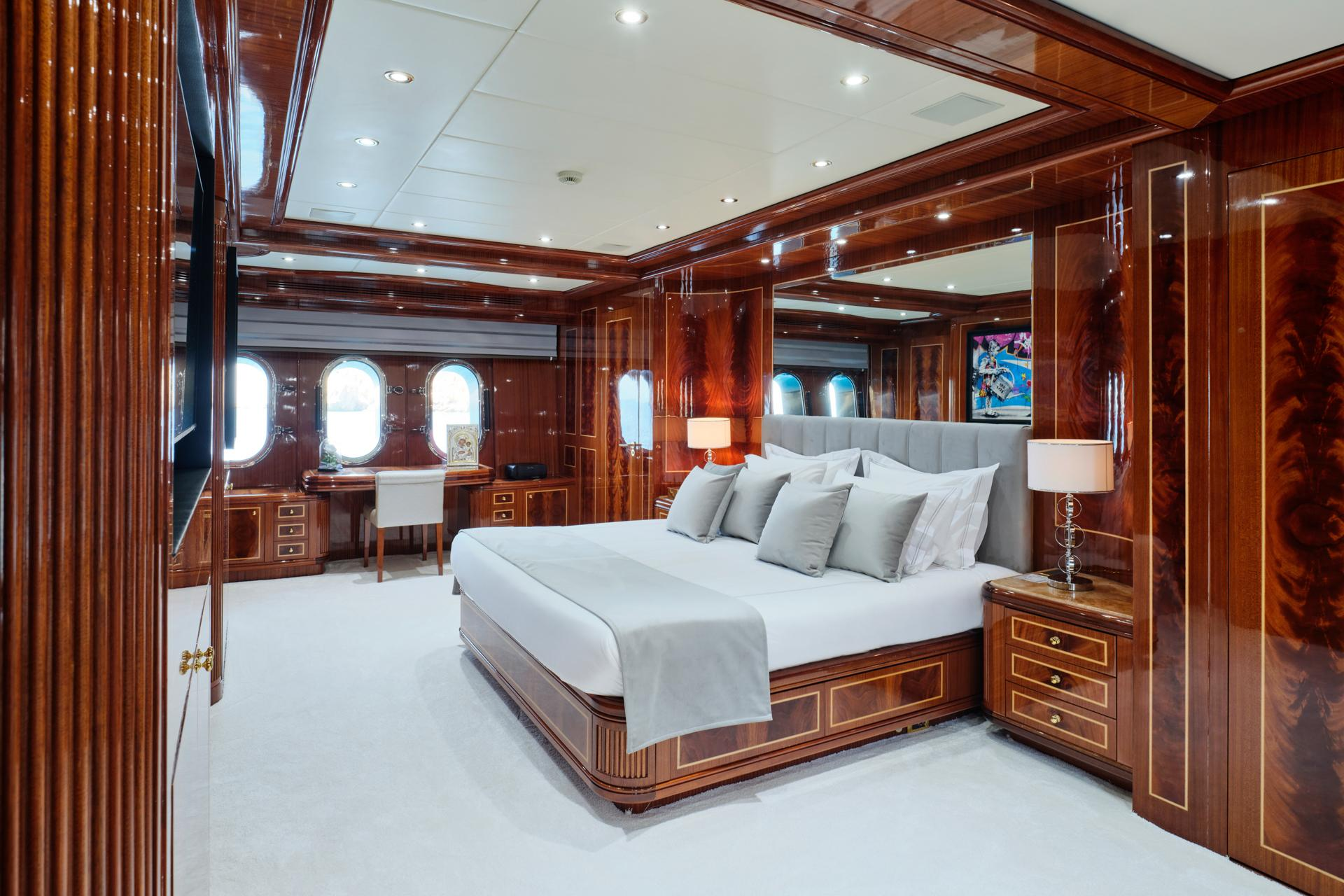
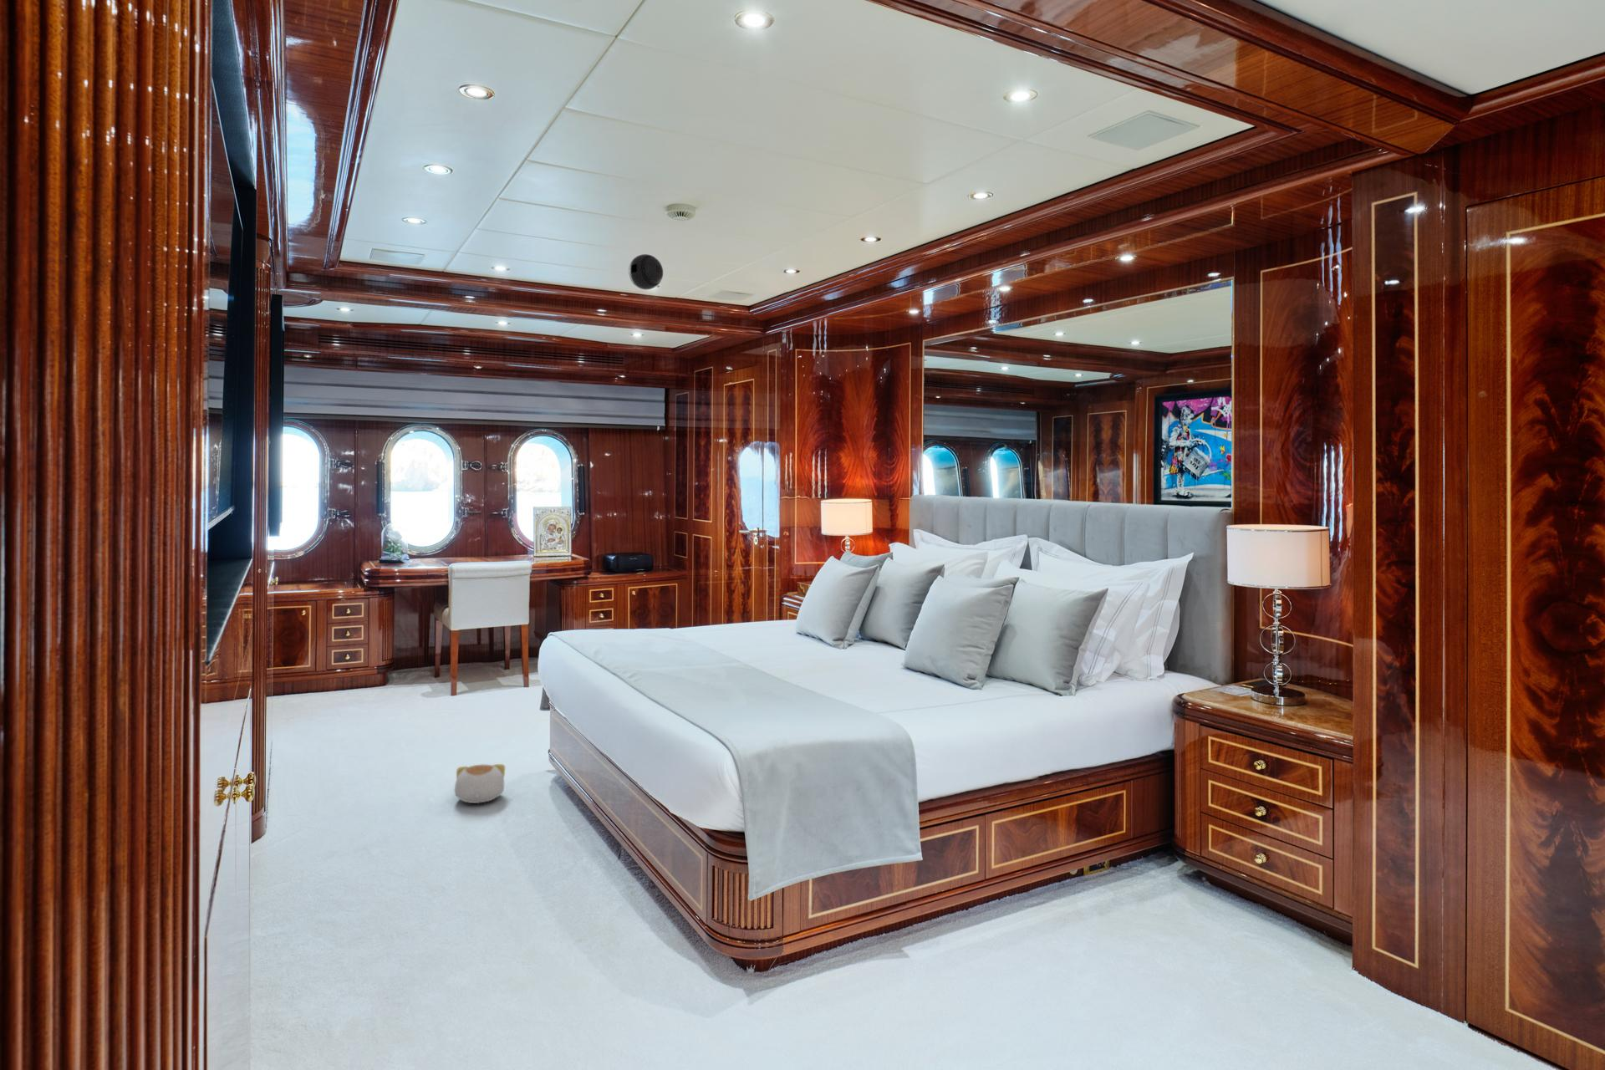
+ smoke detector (645, 271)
+ plush toy (479, 785)
